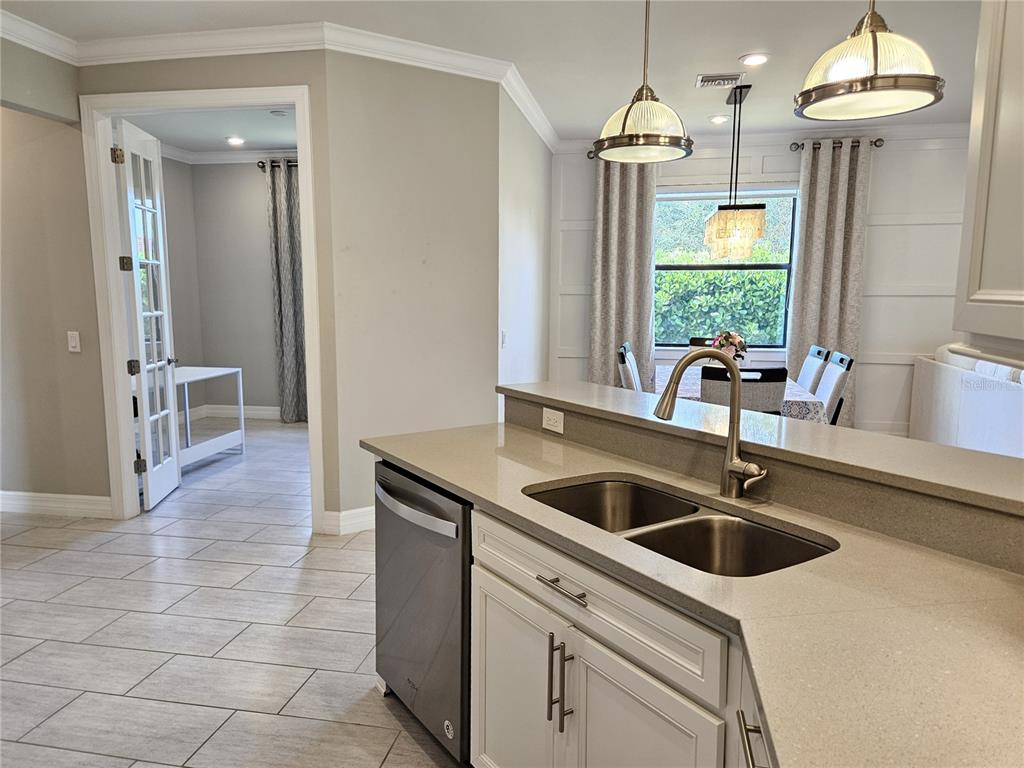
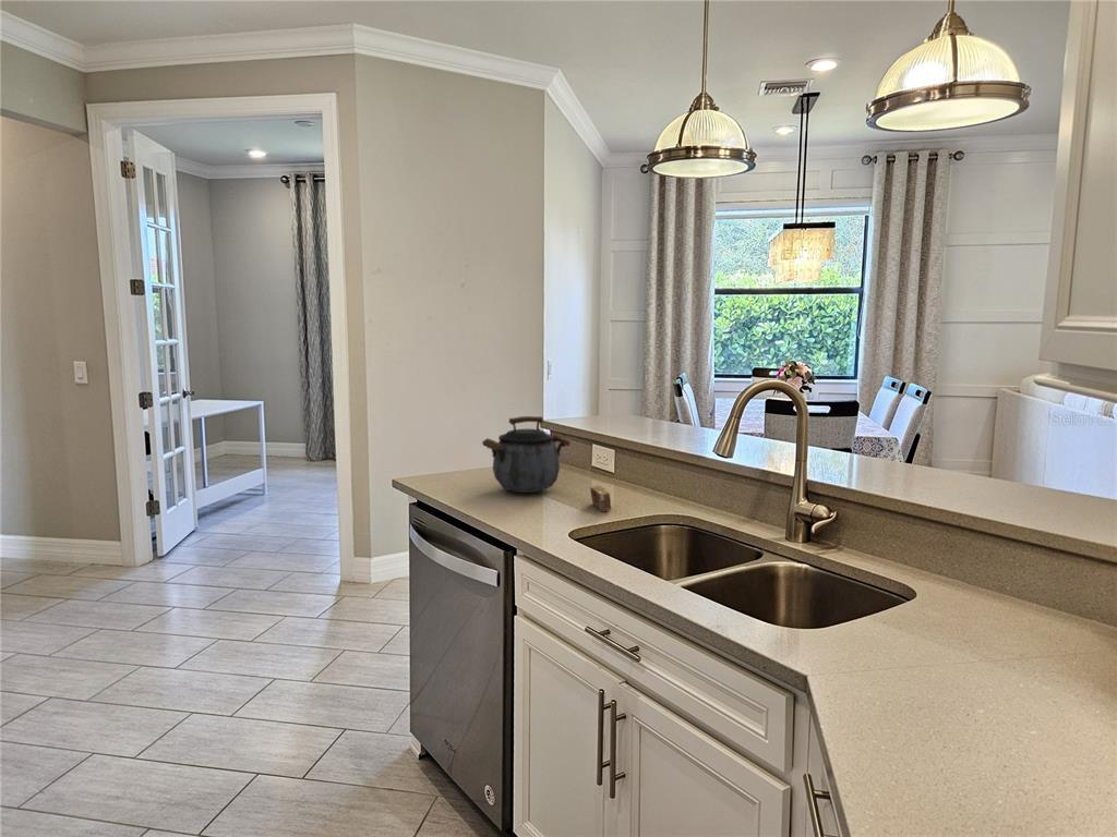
+ soap bar (600, 498)
+ kettle (526, 453)
